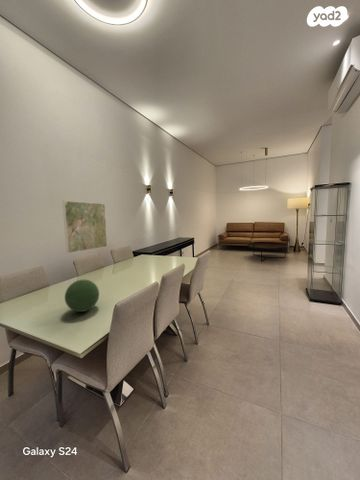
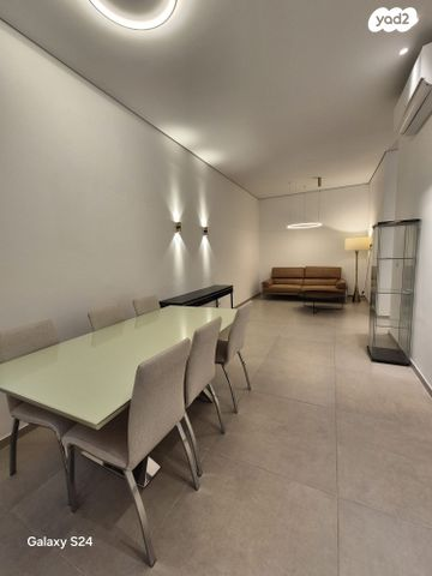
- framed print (87, 226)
- decorative orb (82, 295)
